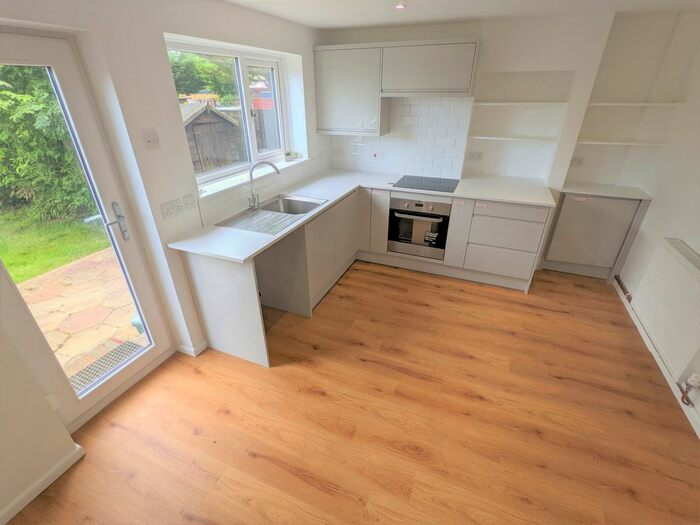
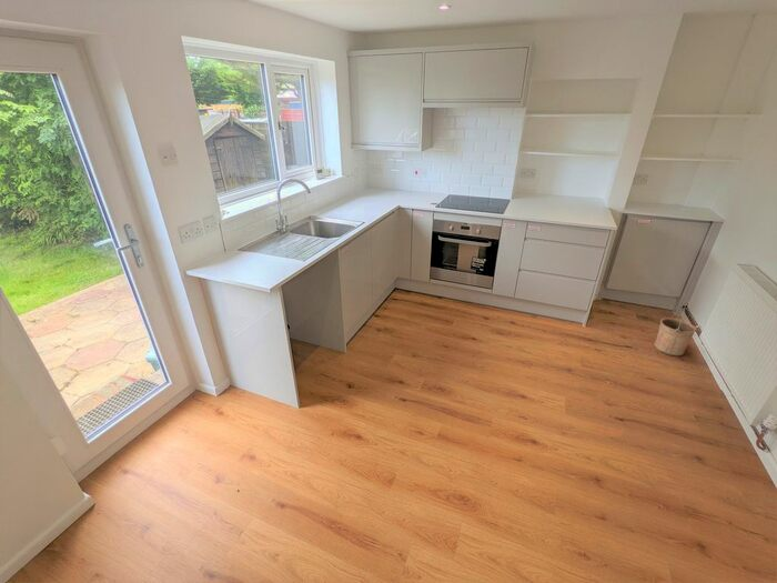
+ bucket (676, 329)
